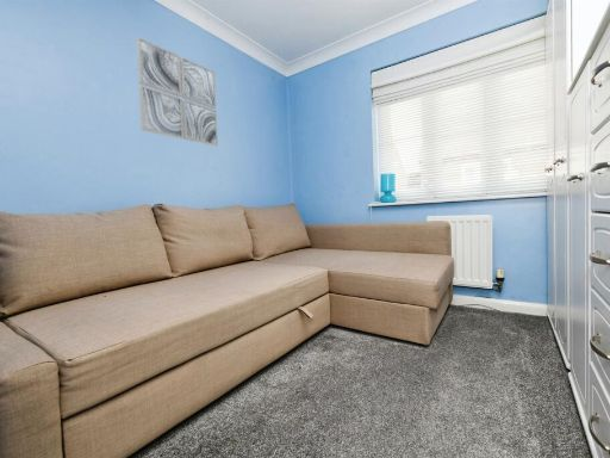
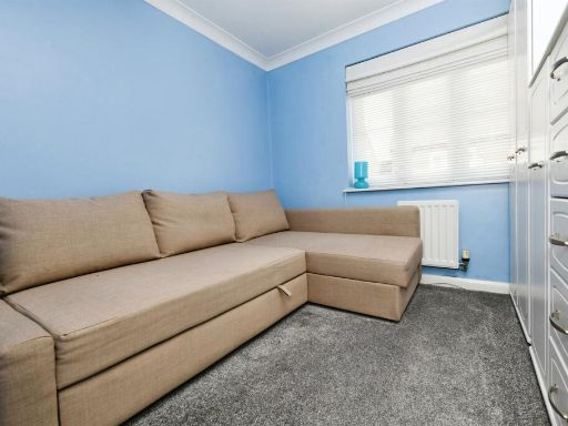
- wall art (181, 97)
